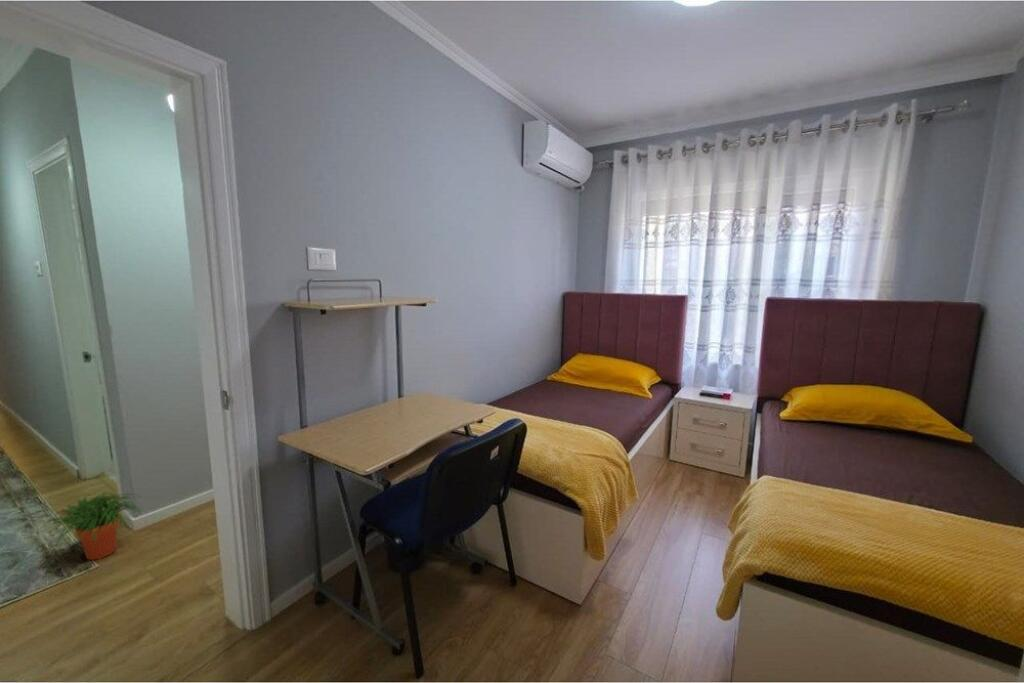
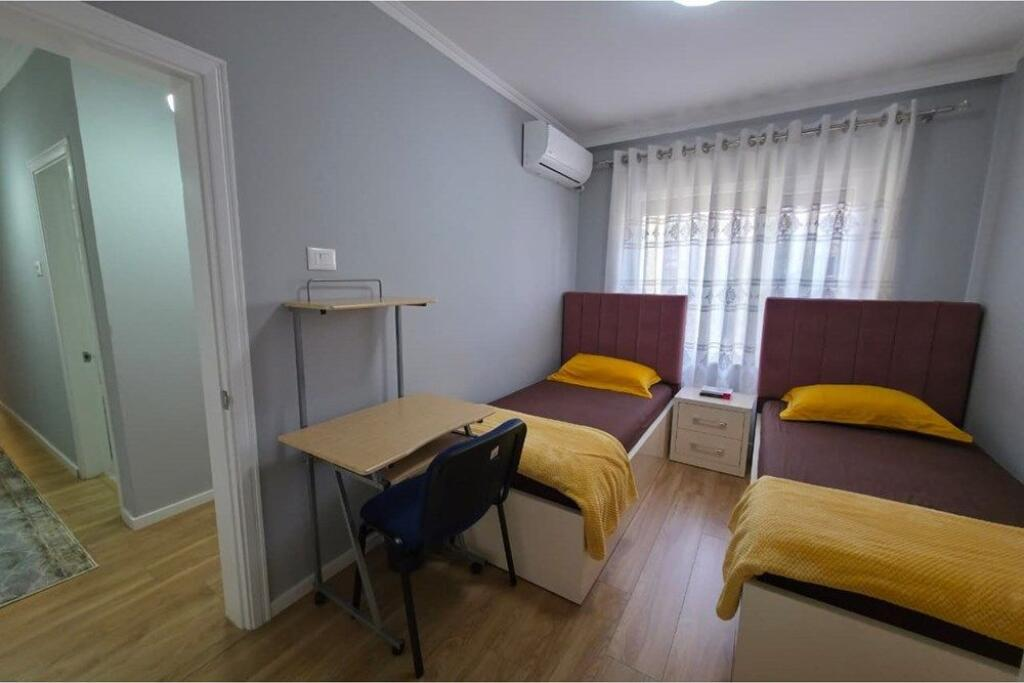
- potted plant (98, 525)
